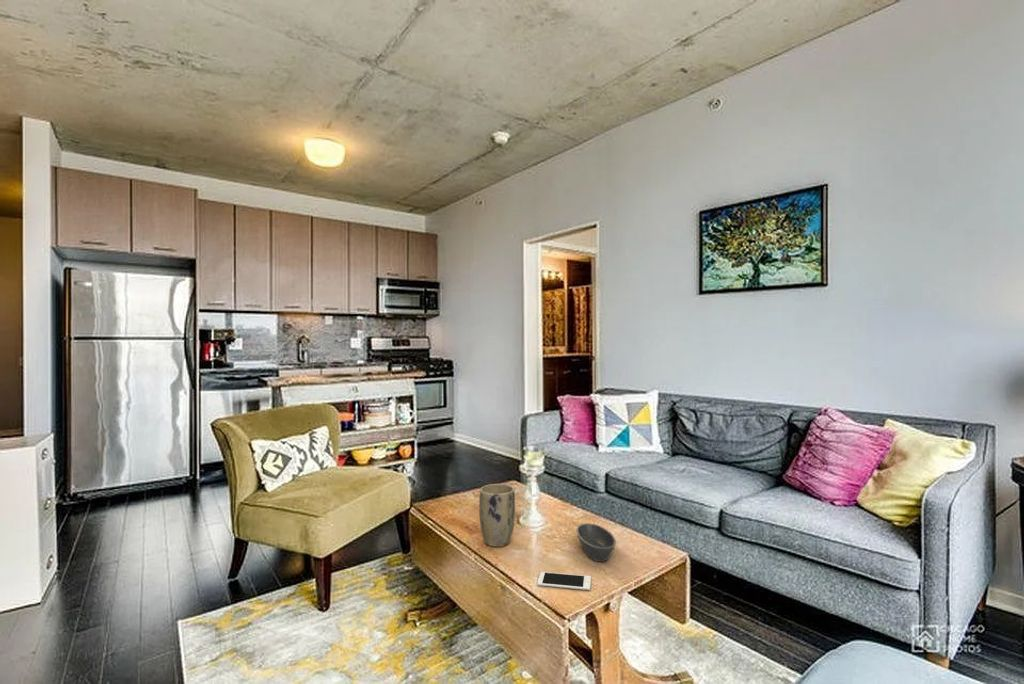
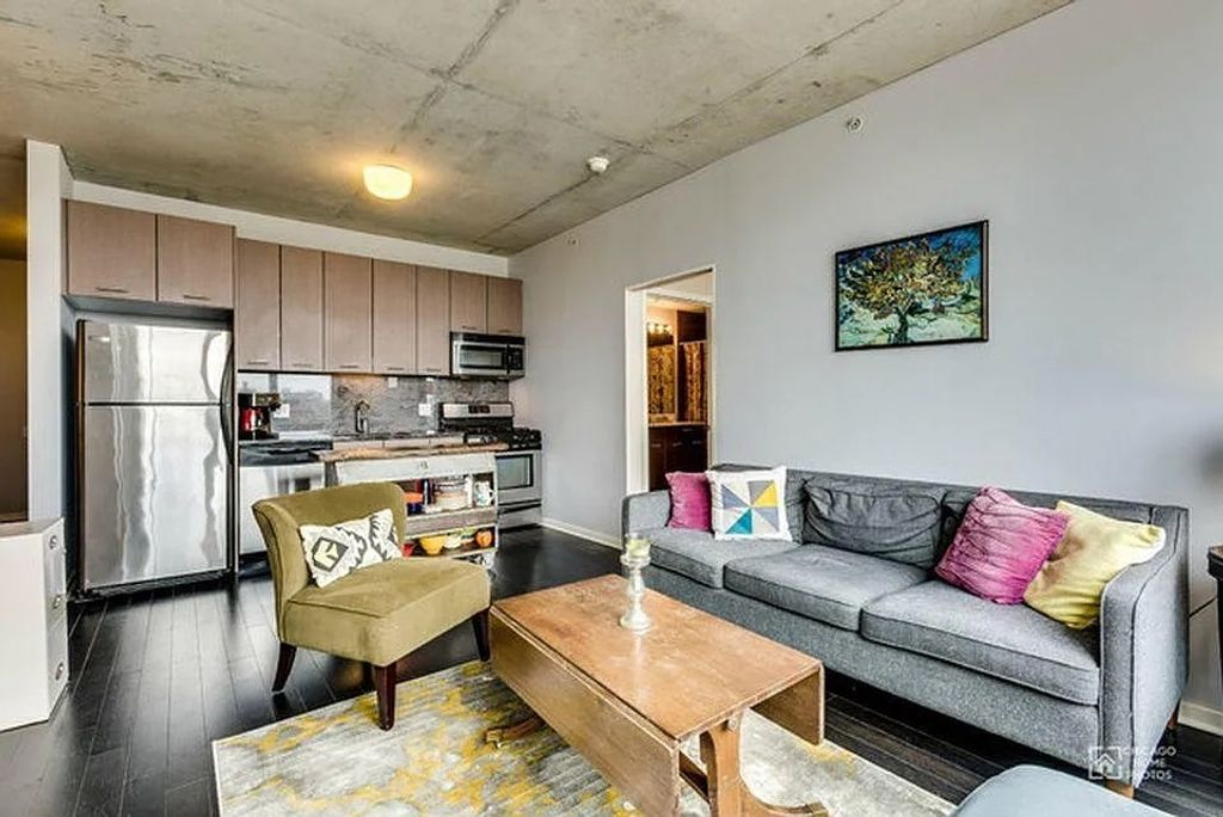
- cell phone (564, 580)
- bowl (595, 543)
- plant pot (497, 515)
